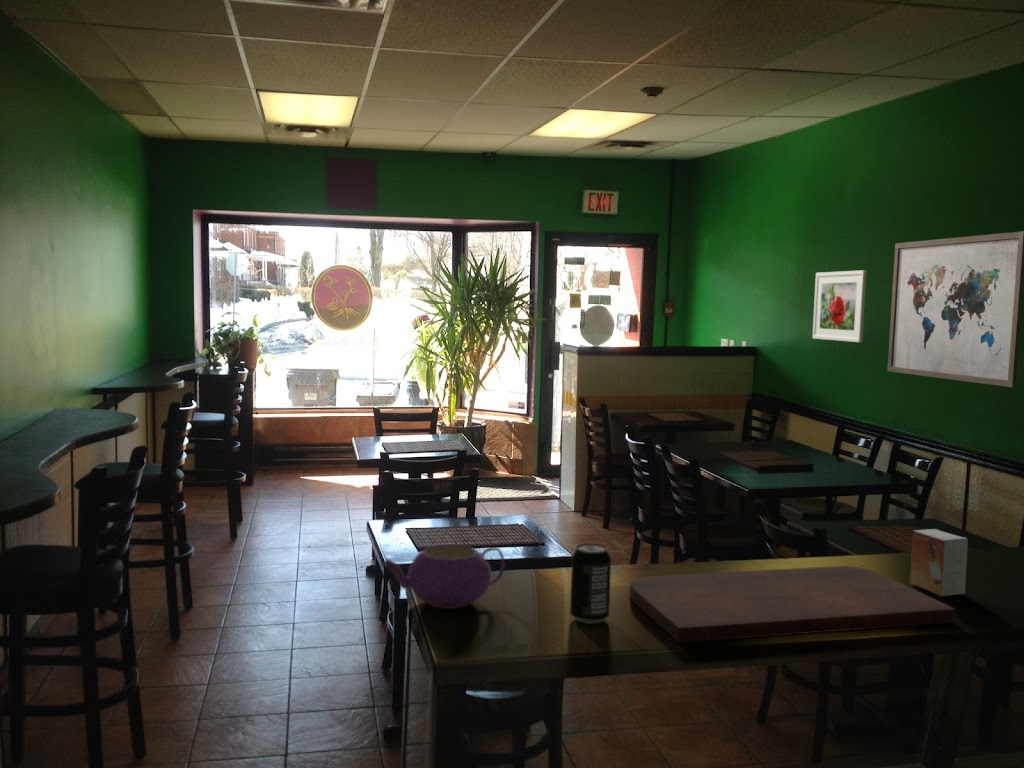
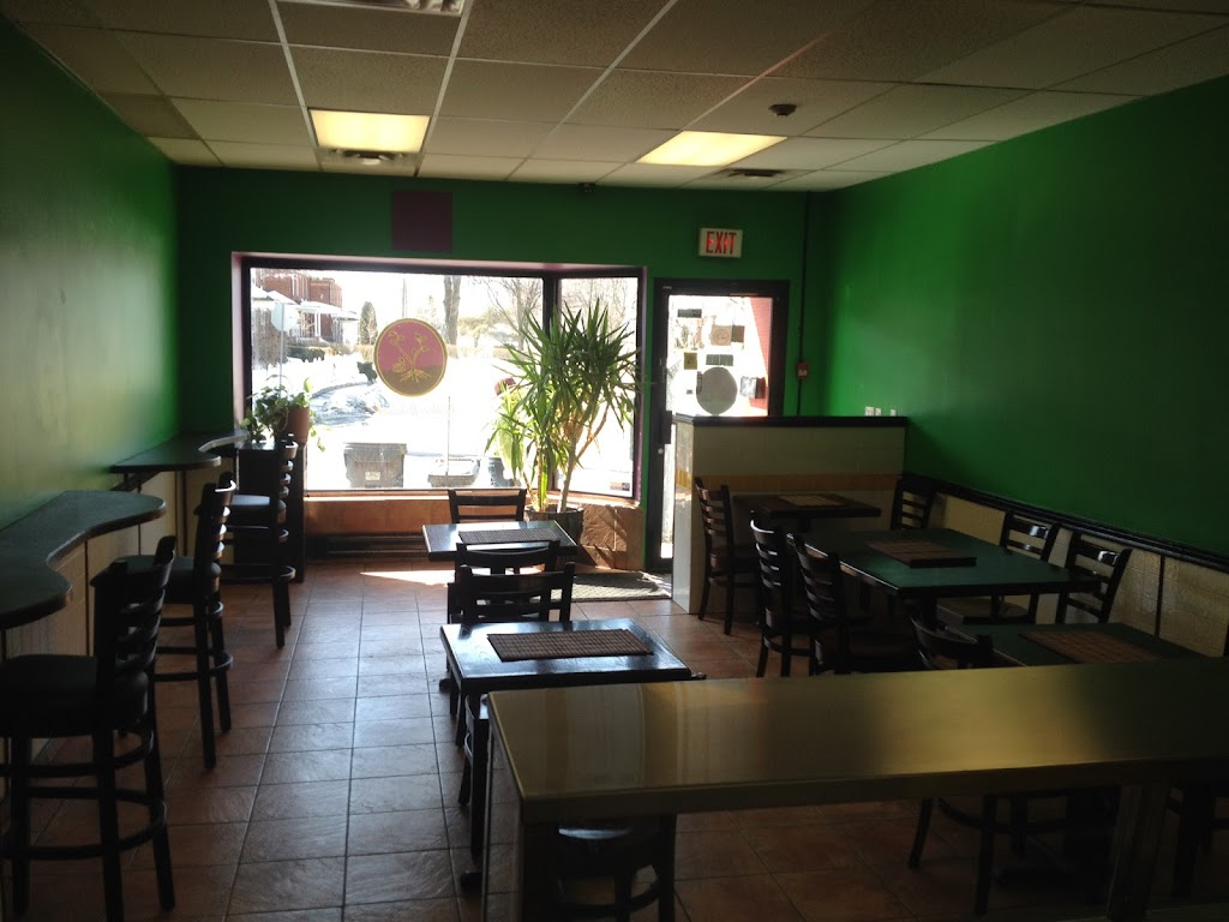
- small box (938, 561)
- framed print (838, 306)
- wall art (949, 308)
- cutting board (780, 599)
- beverage can (590, 583)
- teapot (445, 577)
